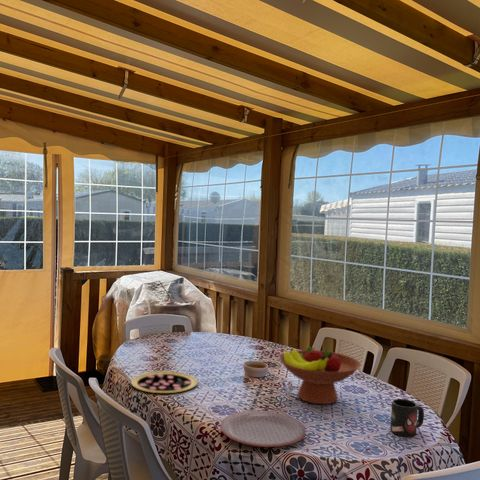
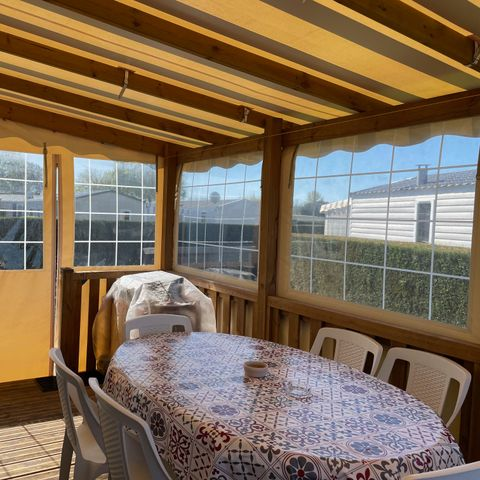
- mug (408, 416)
- pizza (164, 382)
- fruit bowl (318, 371)
- plate (262, 429)
